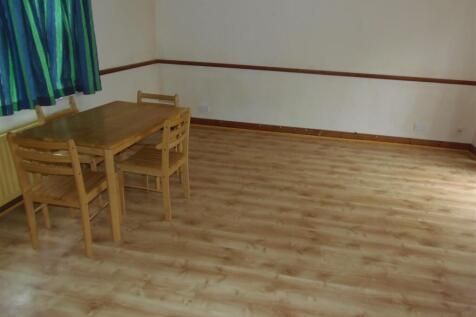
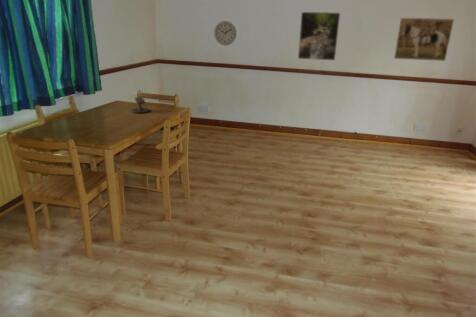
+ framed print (423, 39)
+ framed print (318, 36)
+ candle (139, 101)
+ wall clock (225, 33)
